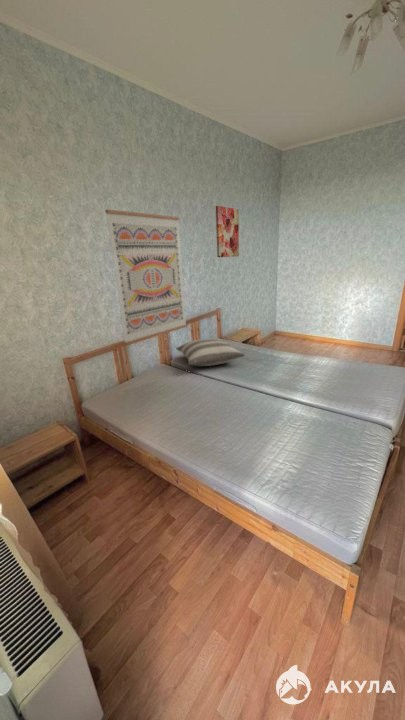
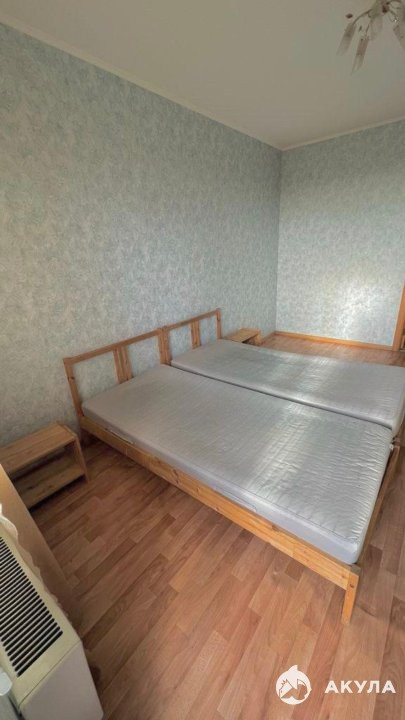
- wall art (152, 278)
- wall art (228, 232)
- pillow (208, 351)
